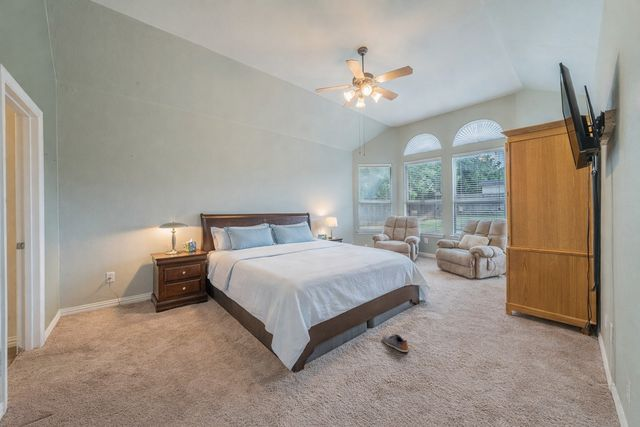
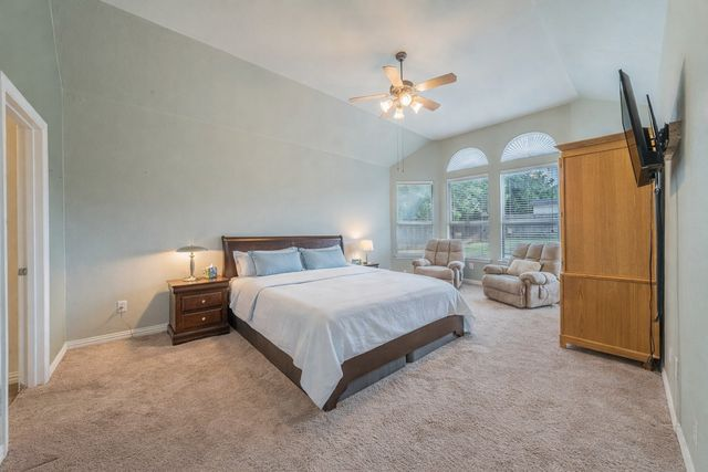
- shoe (394, 339)
